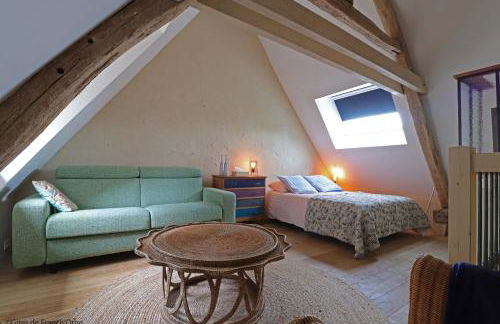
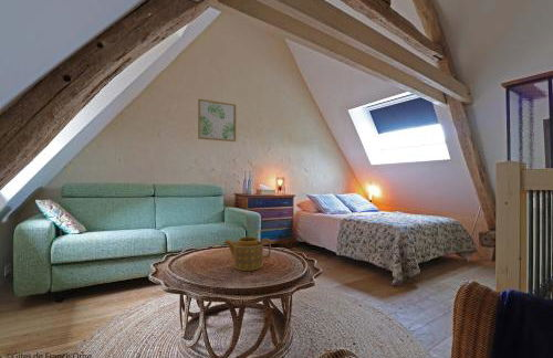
+ teapot (247, 252)
+ wall art (217, 120)
